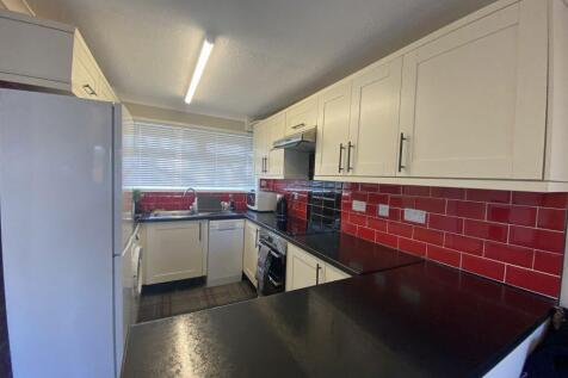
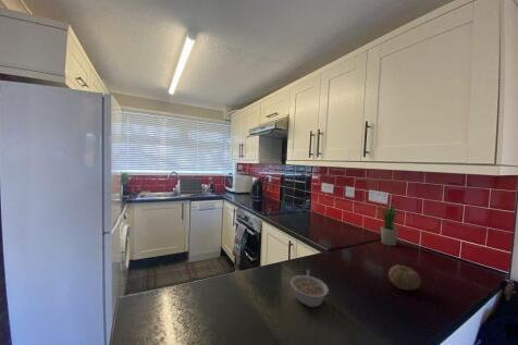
+ fruit (404, 278)
+ legume (307, 289)
+ potted plant (387, 221)
